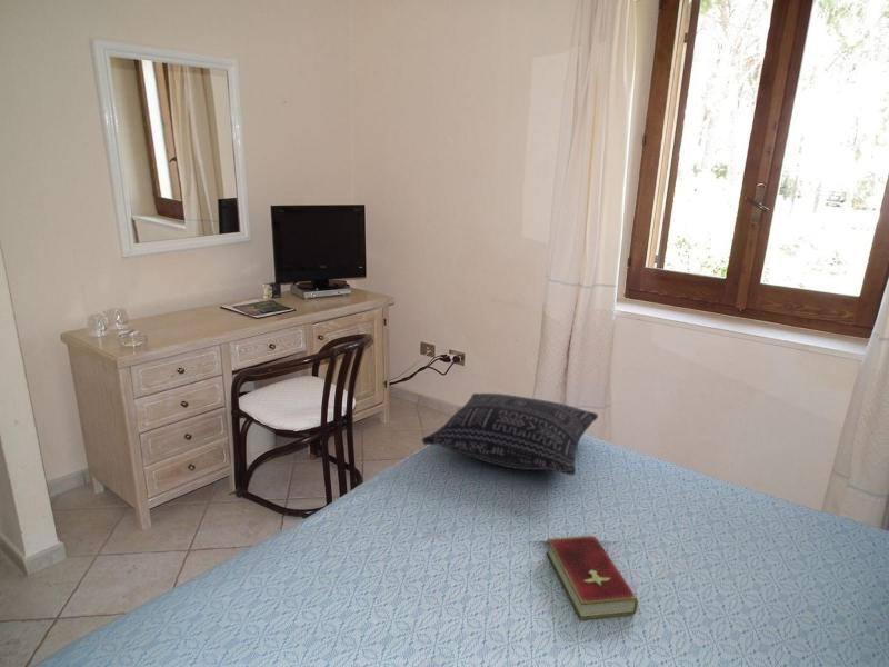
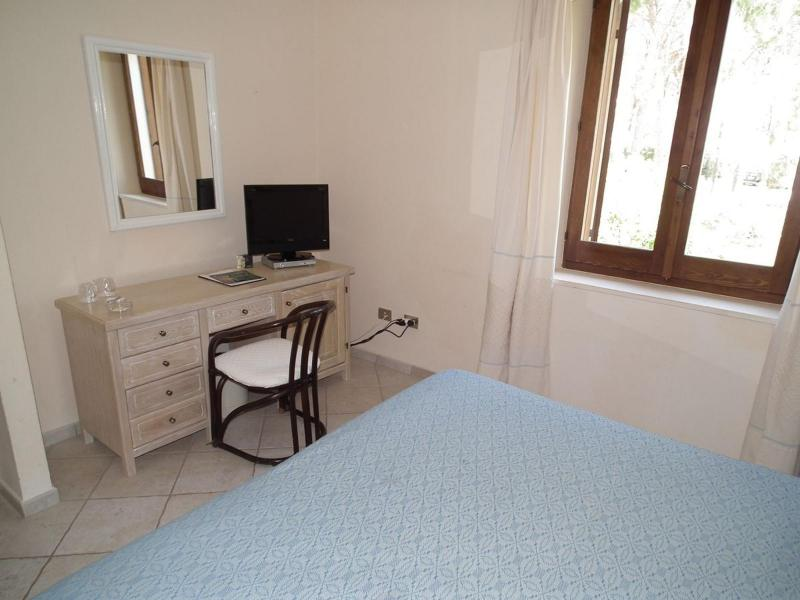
- hardcover book (588, 573)
- pillow (515, 427)
